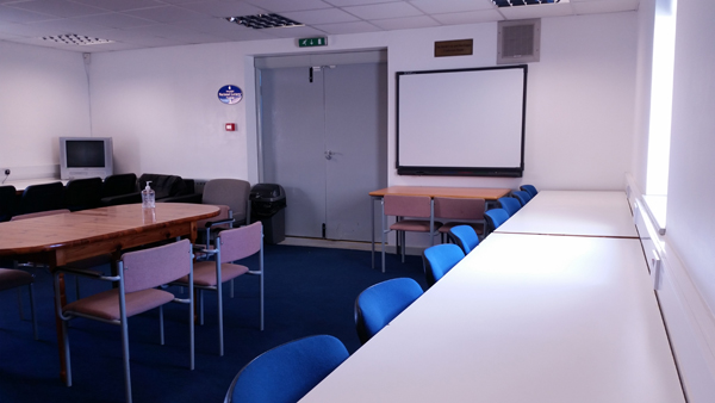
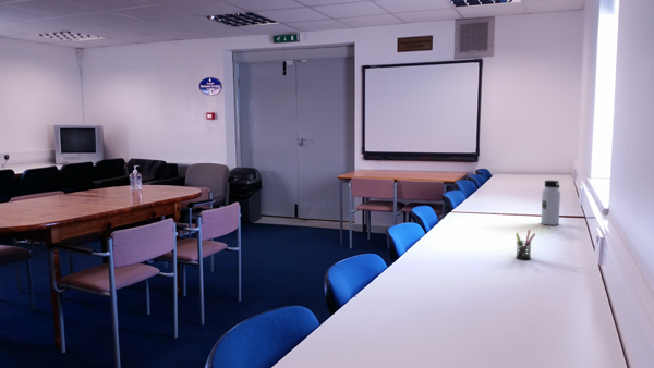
+ water bottle (550, 201)
+ pen holder (522, 243)
